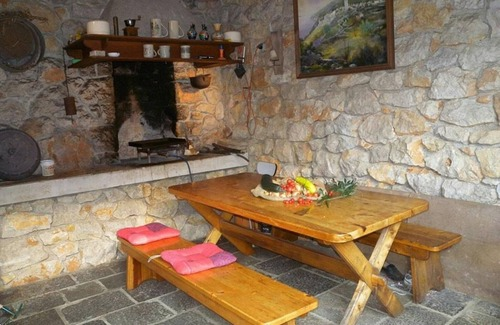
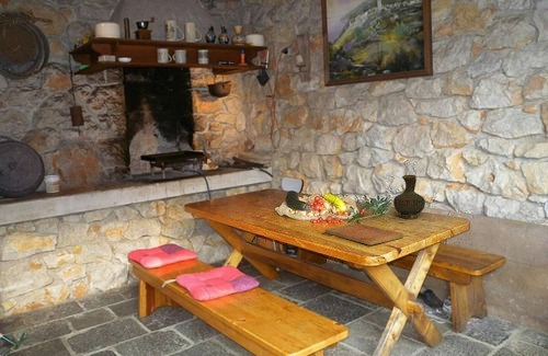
+ ceramic jug (409, 196)
+ cutting board (363, 232)
